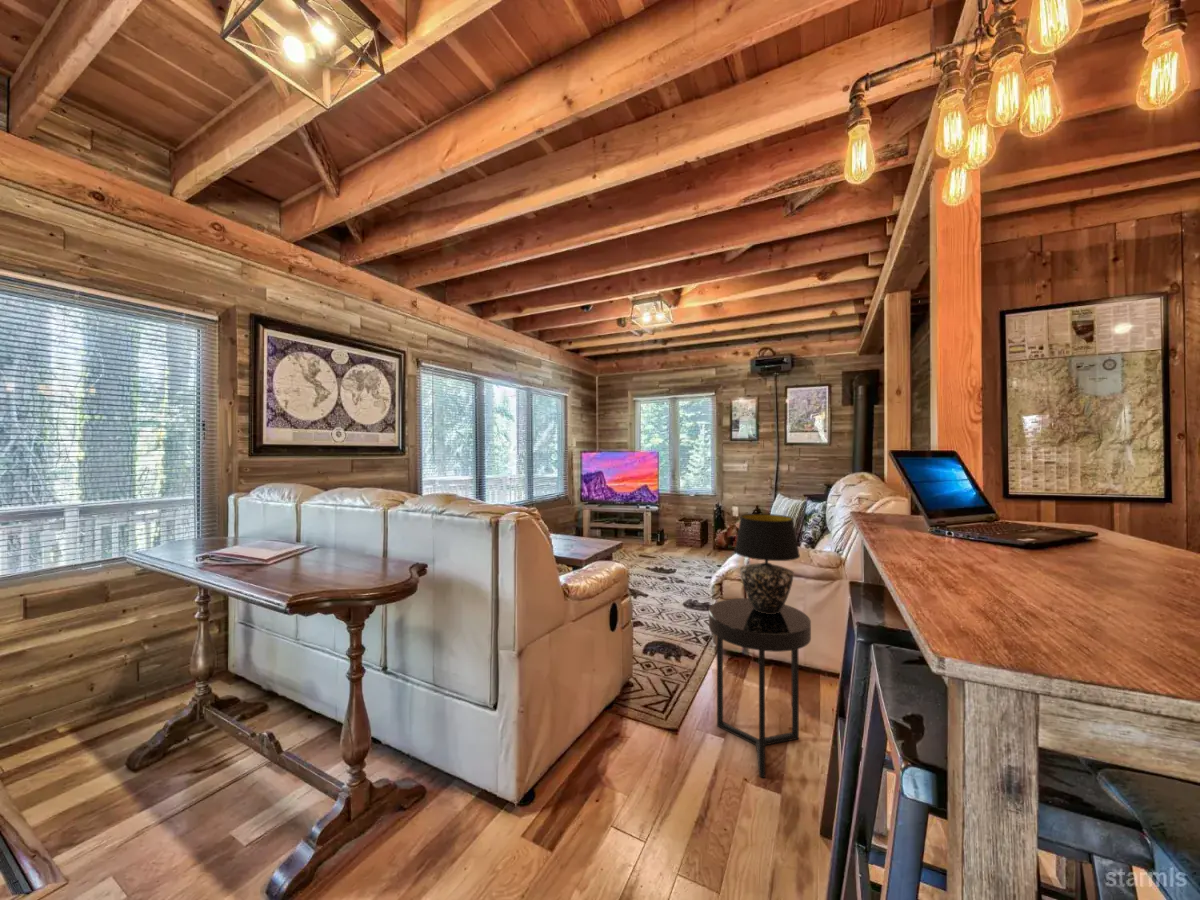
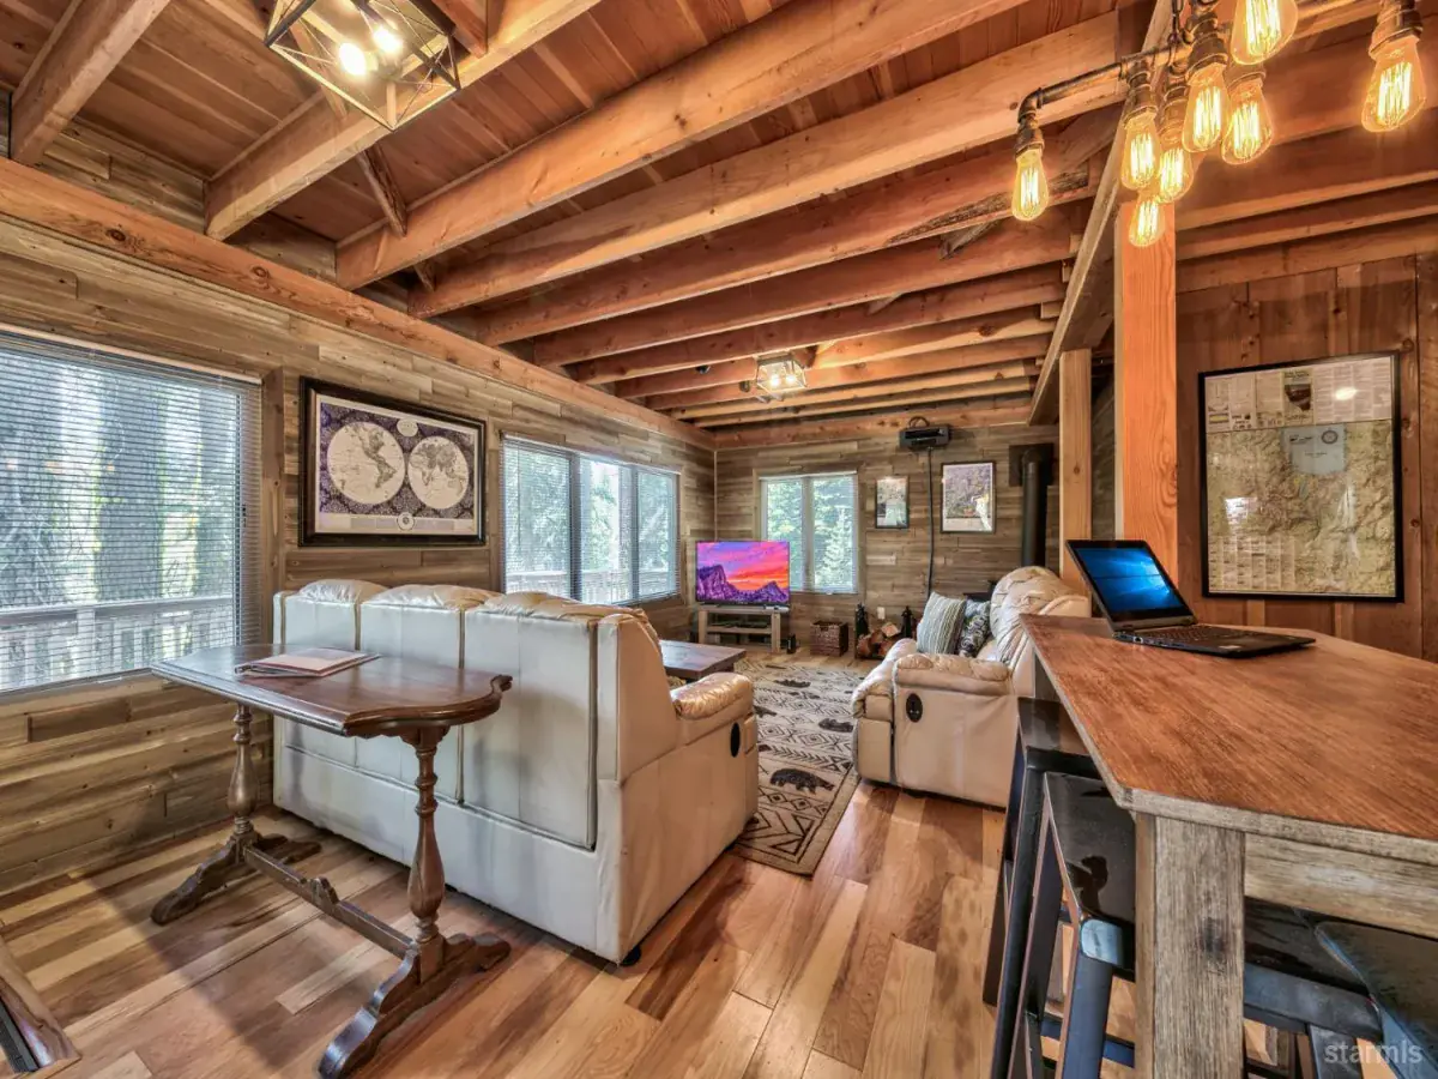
- table lamp (766, 562)
- side table (759, 679)
